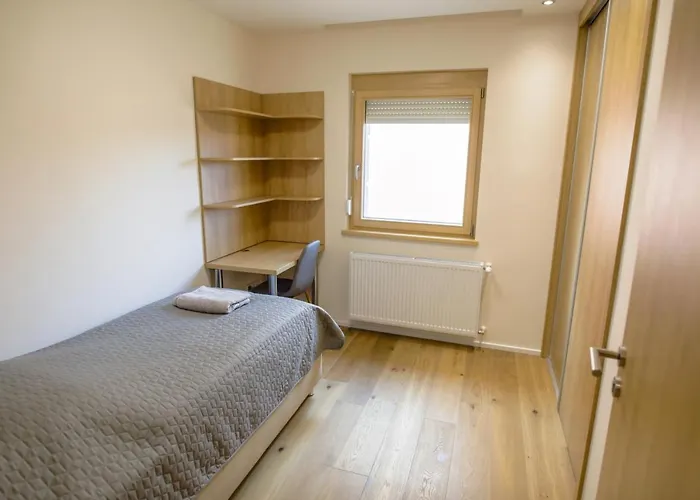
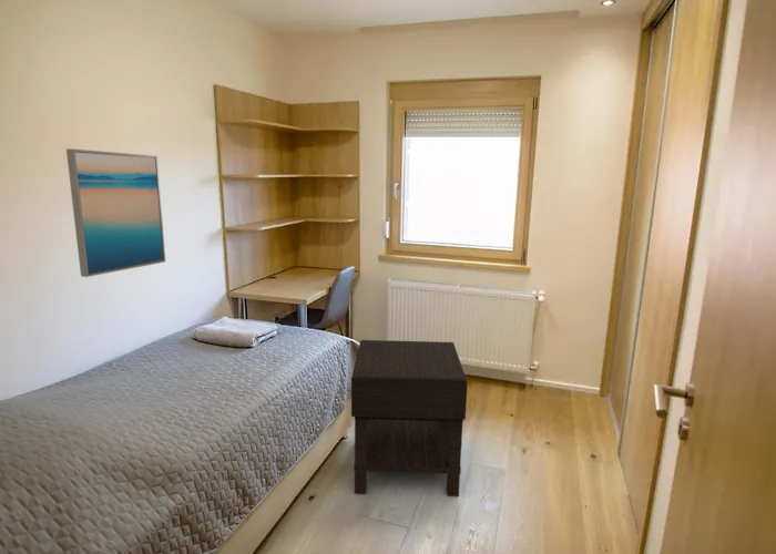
+ nightstand (406, 411)
+ wall art (121, 212)
